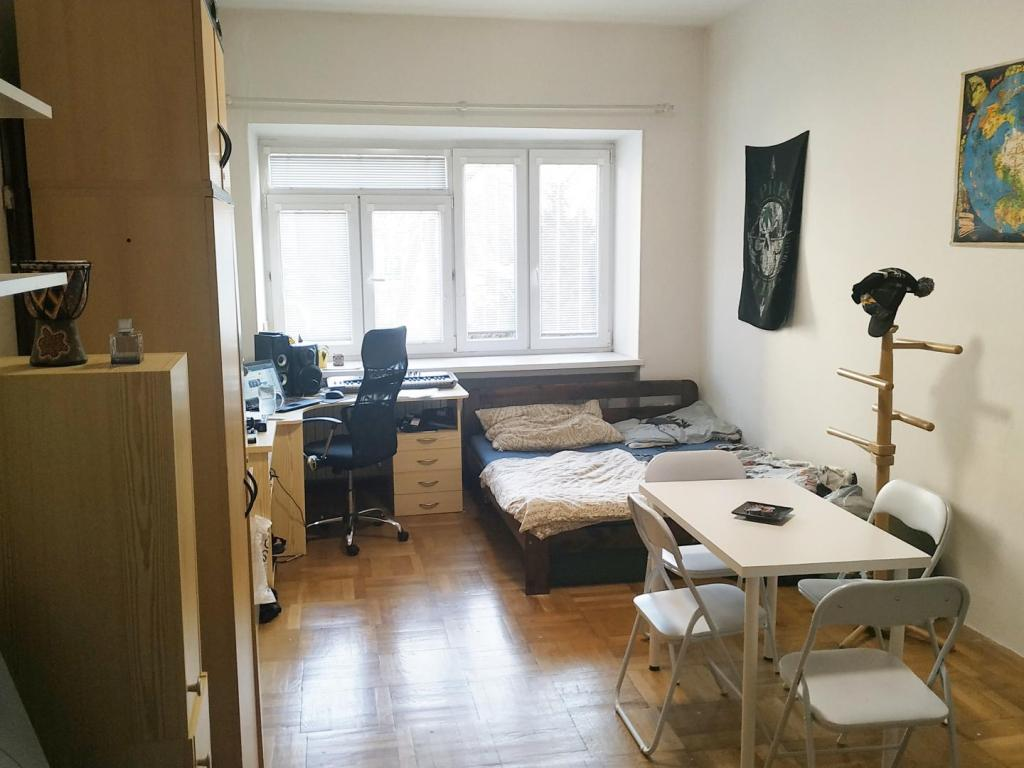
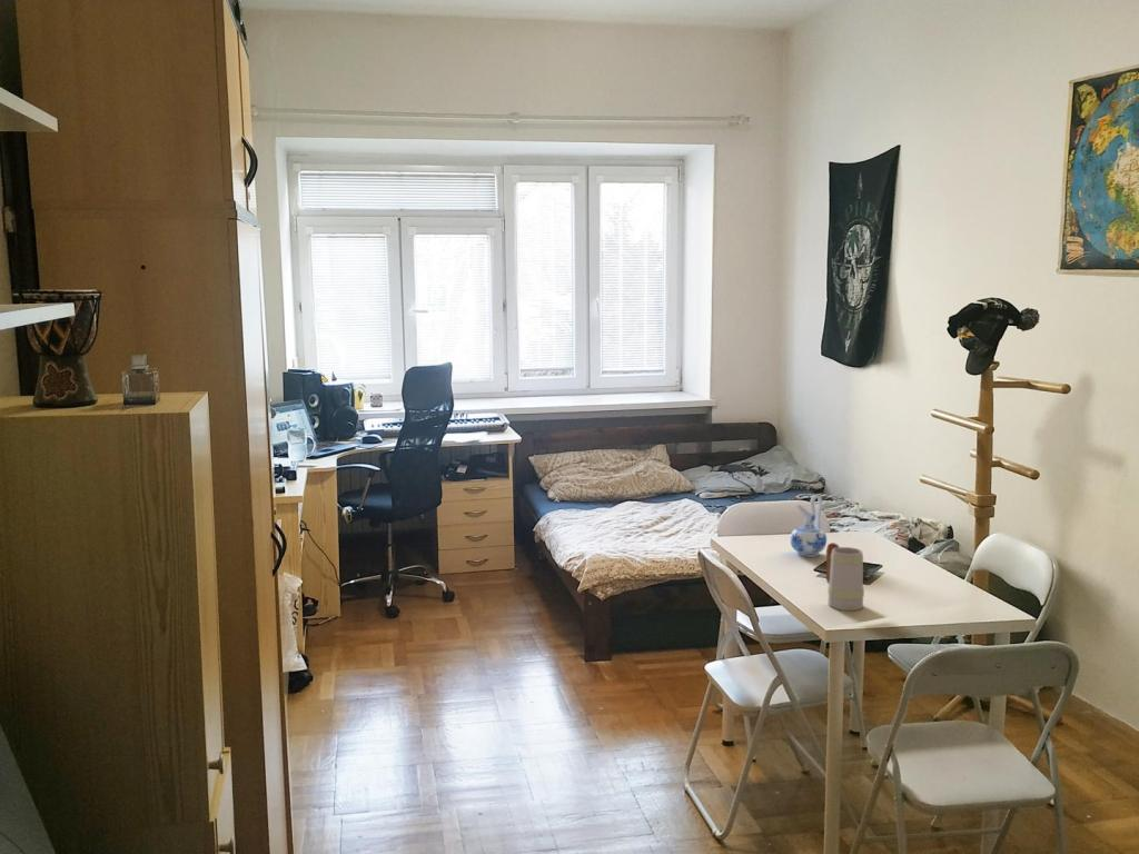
+ mug (842, 575)
+ ceramic pitcher (809, 525)
